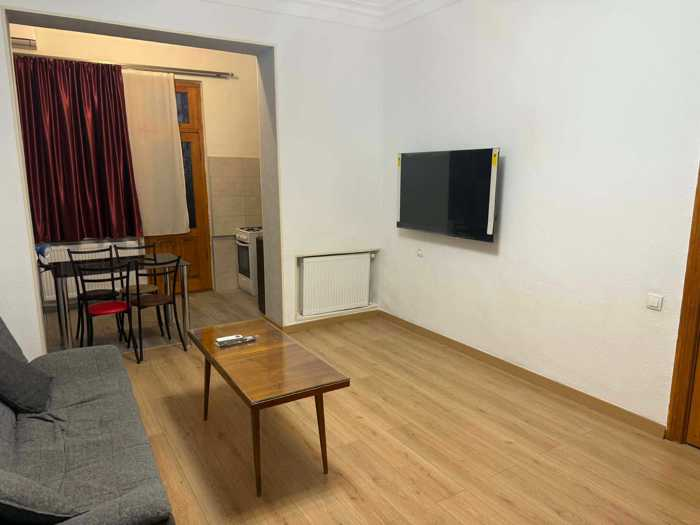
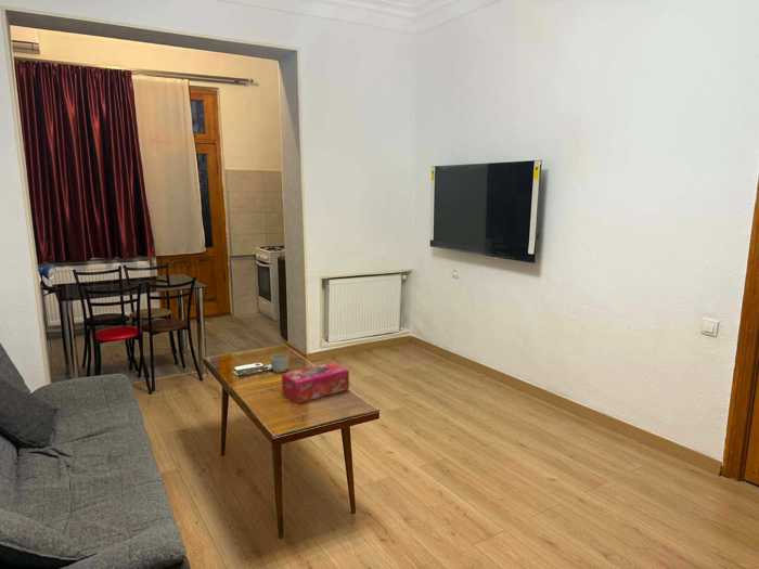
+ mug (279, 362)
+ tissue box (316, 382)
